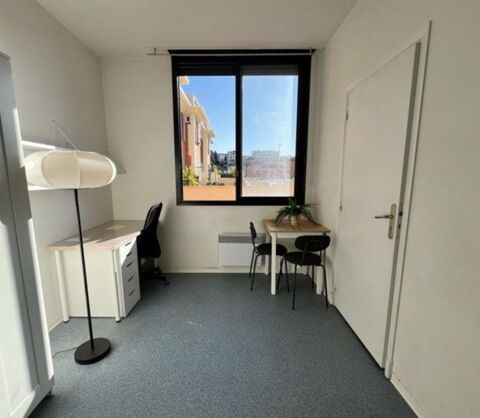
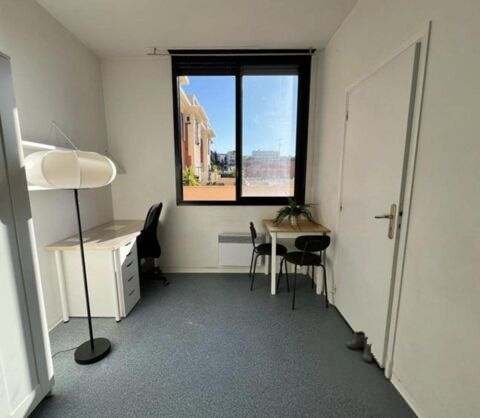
+ boots (360, 343)
